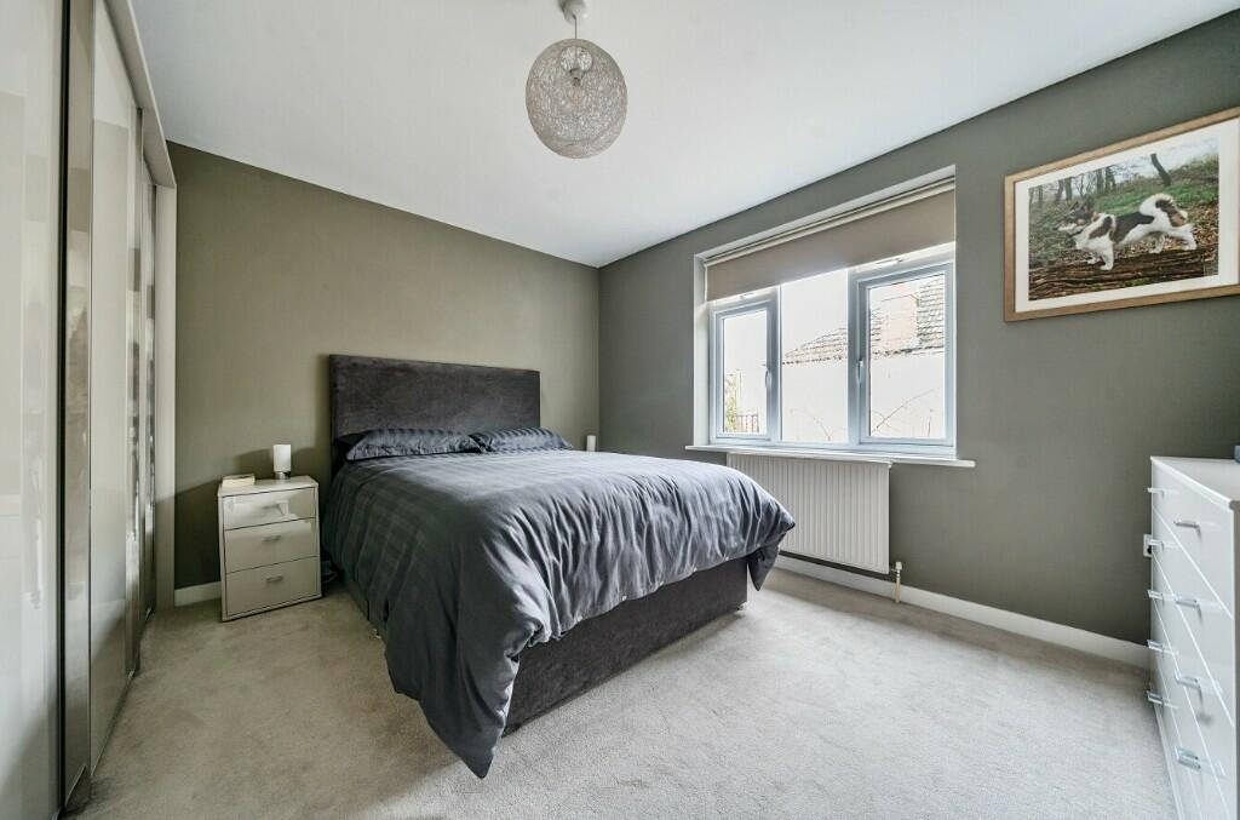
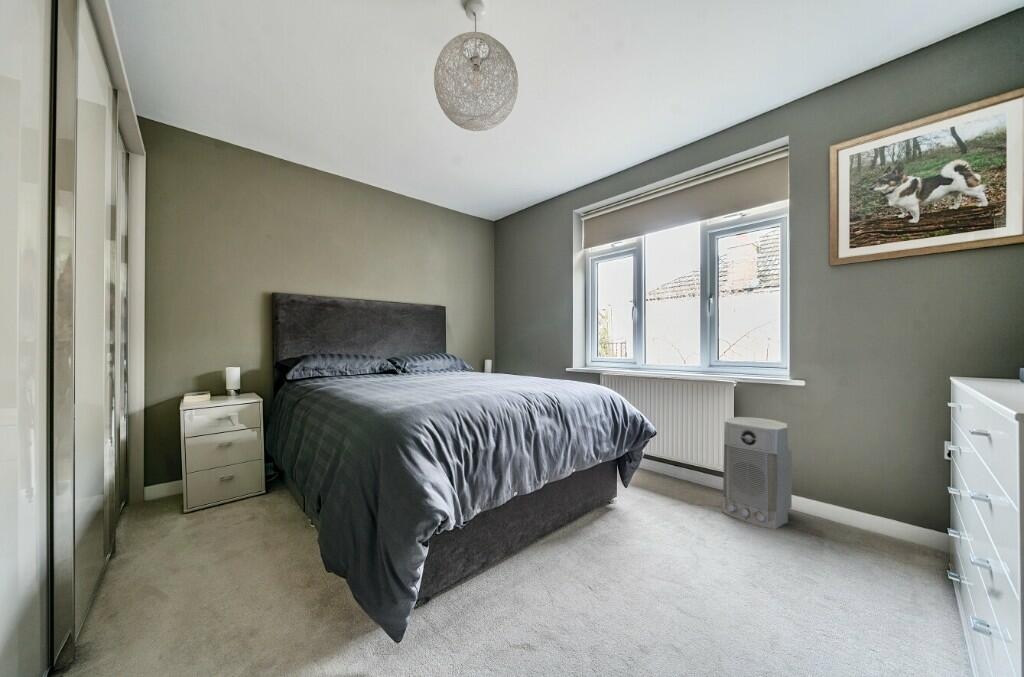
+ air purifier (756, 467)
